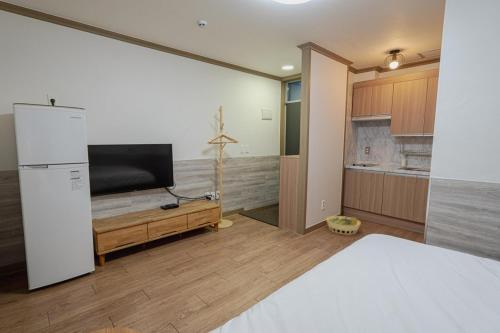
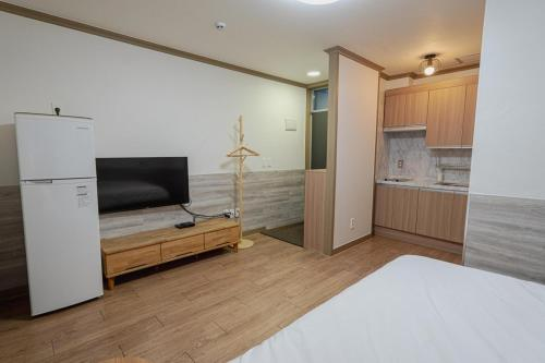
- laundry basket (342, 222)
